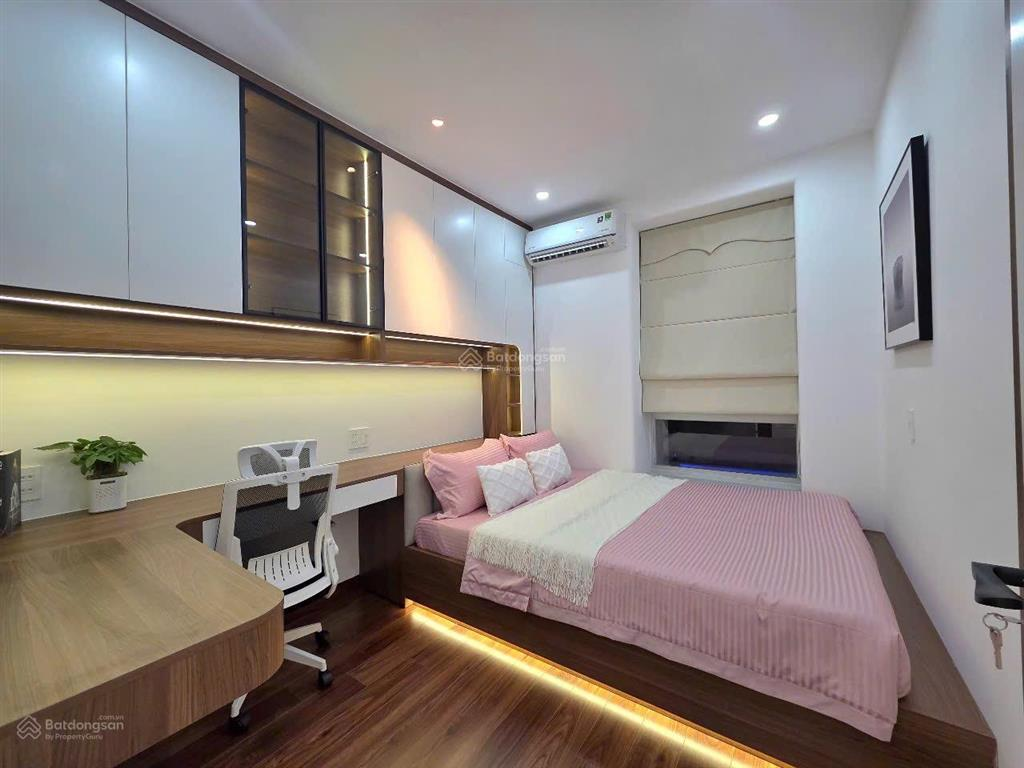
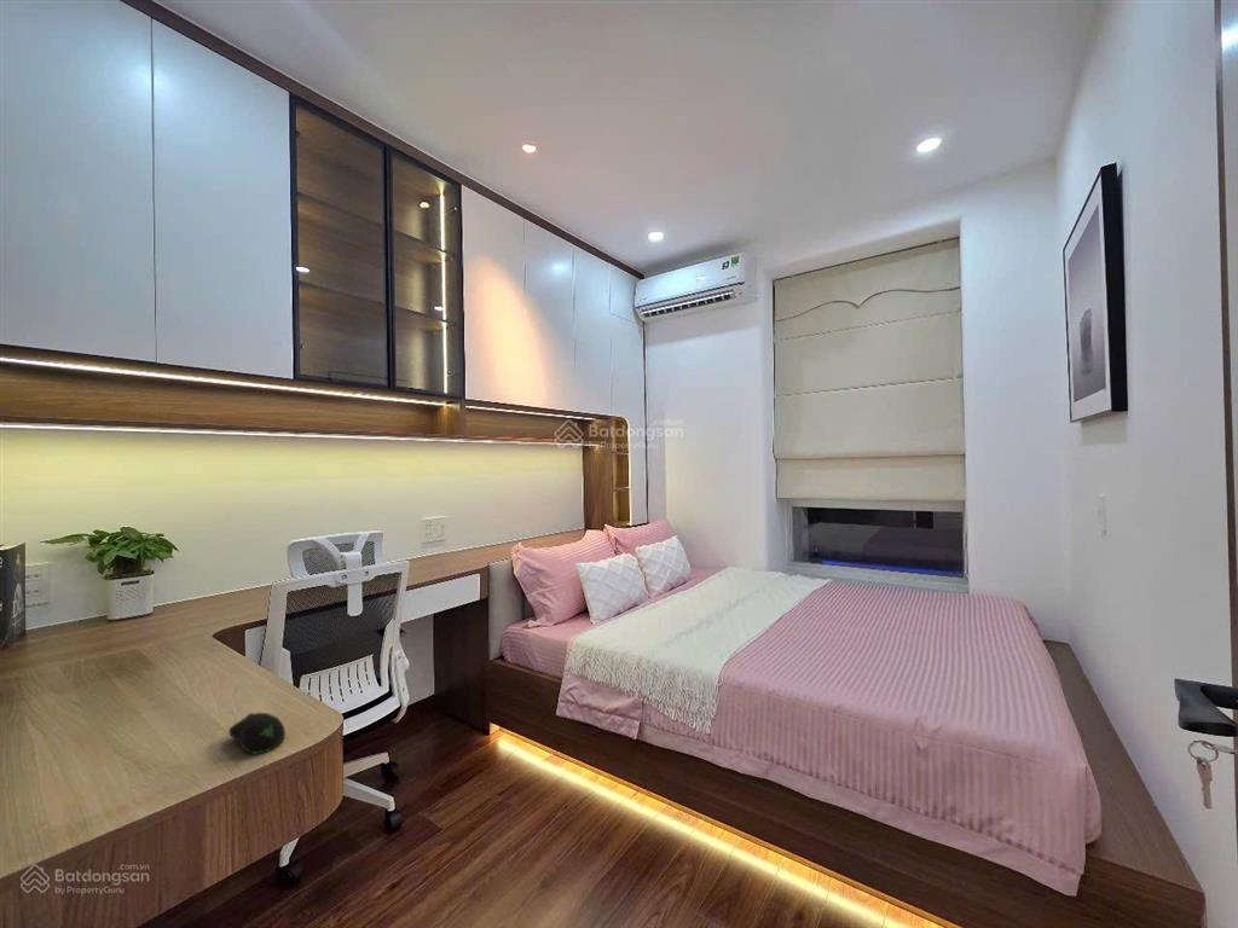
+ computer mouse (258, 726)
